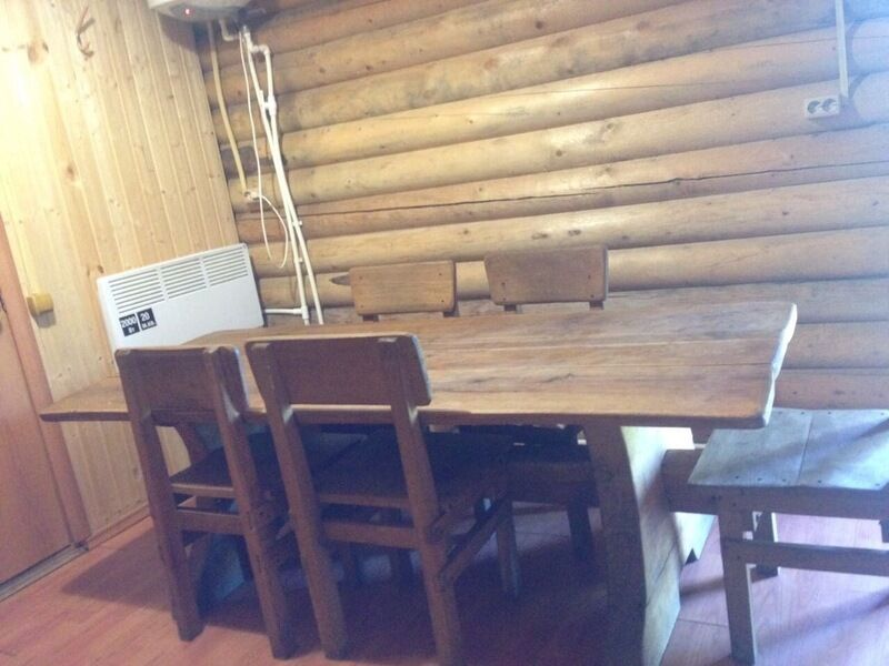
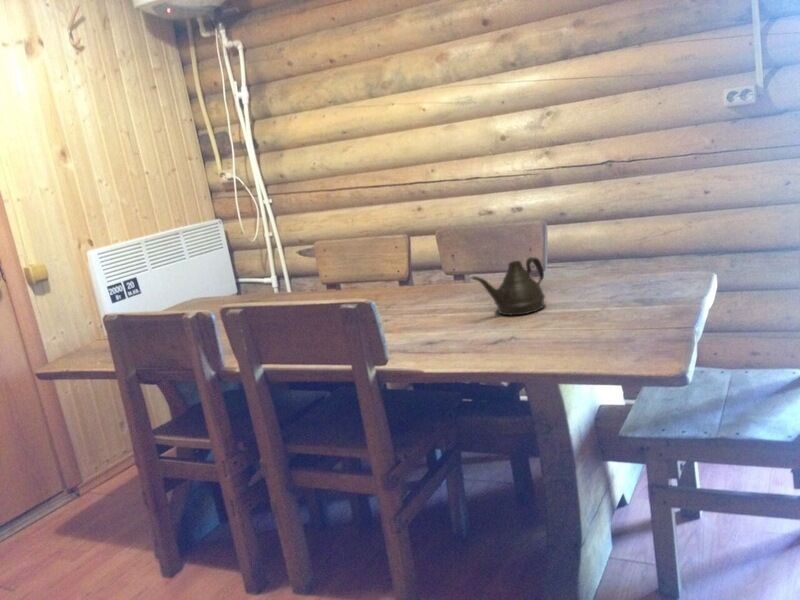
+ teapot (509, 287)
